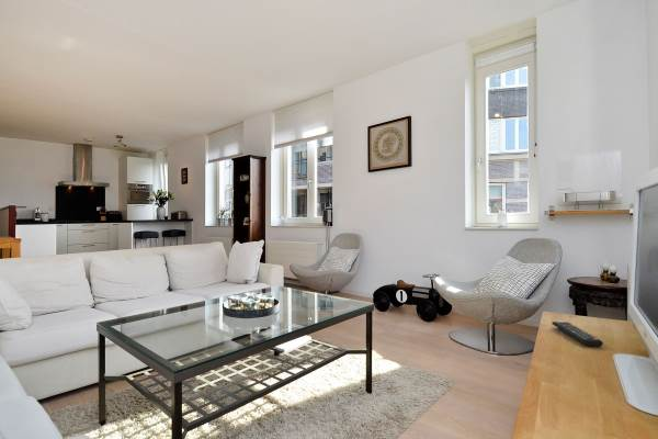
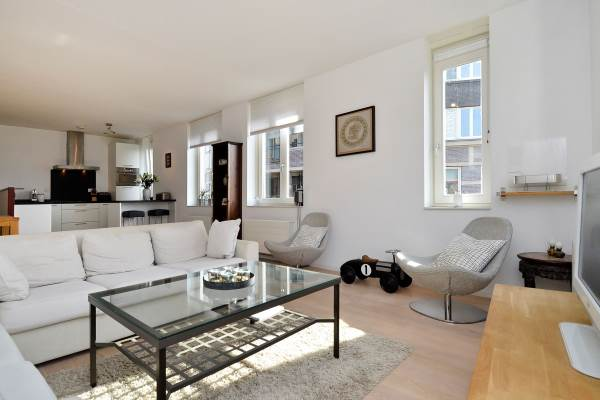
- remote control (575, 333)
